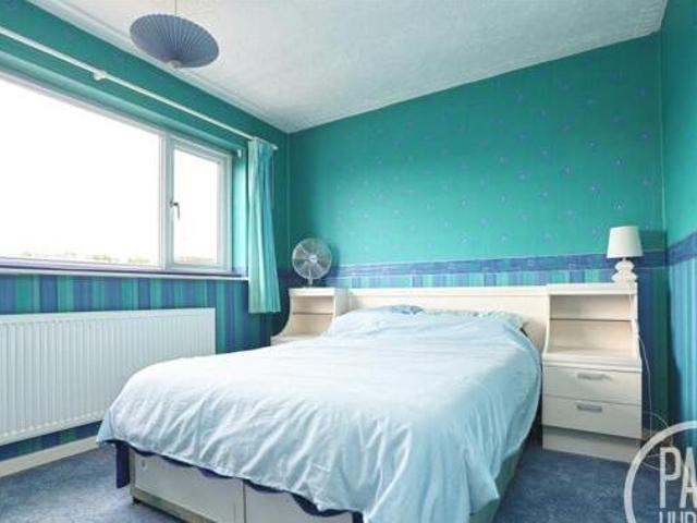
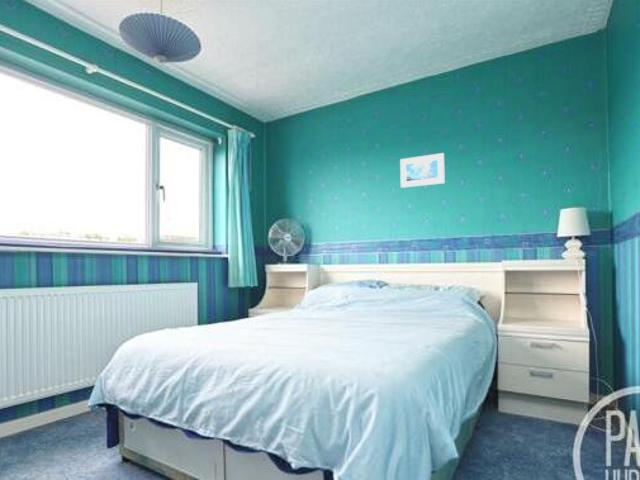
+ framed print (421, 170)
